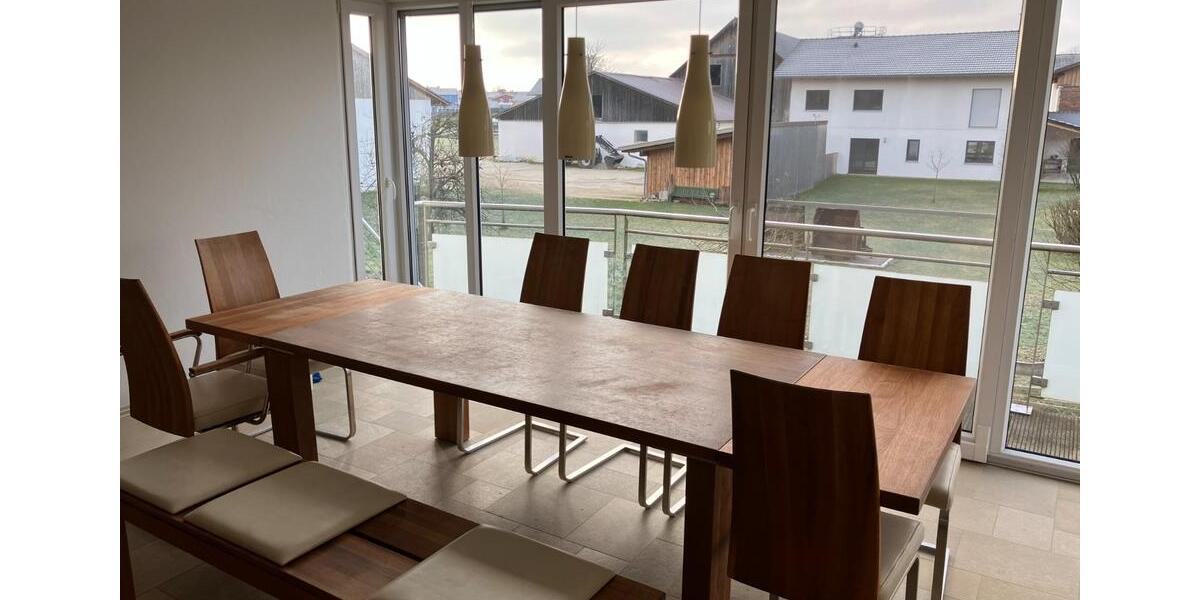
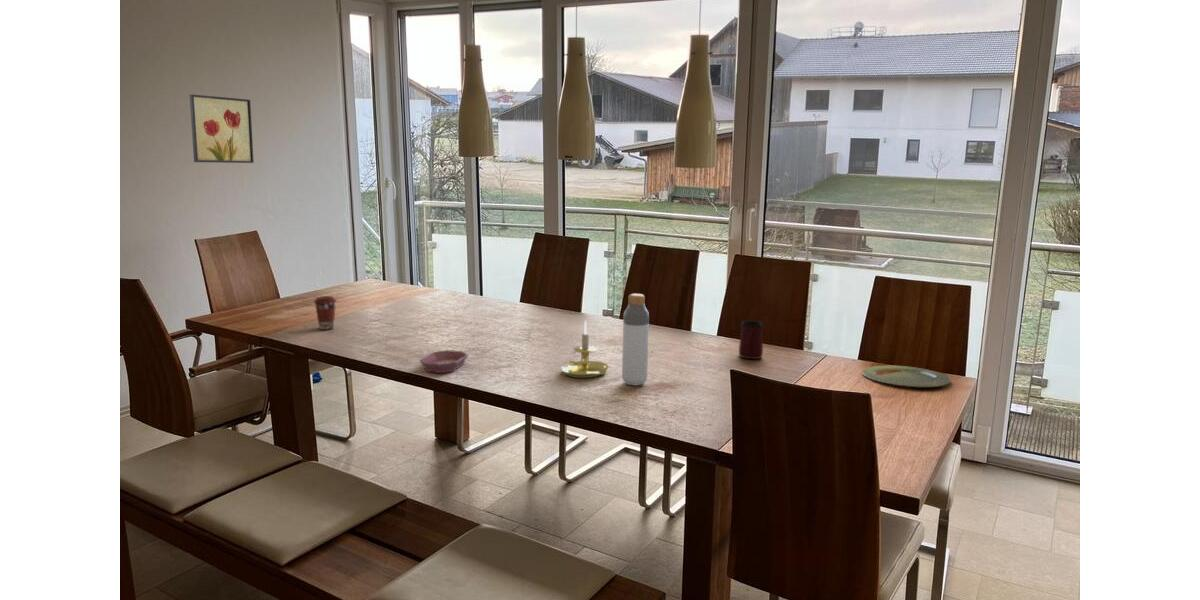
+ coffee cup (325, 312)
+ candle holder (582, 347)
+ wall art (221, 130)
+ bowl (444, 361)
+ bottle (635, 339)
+ plate (905, 376)
+ mug (750, 340)
